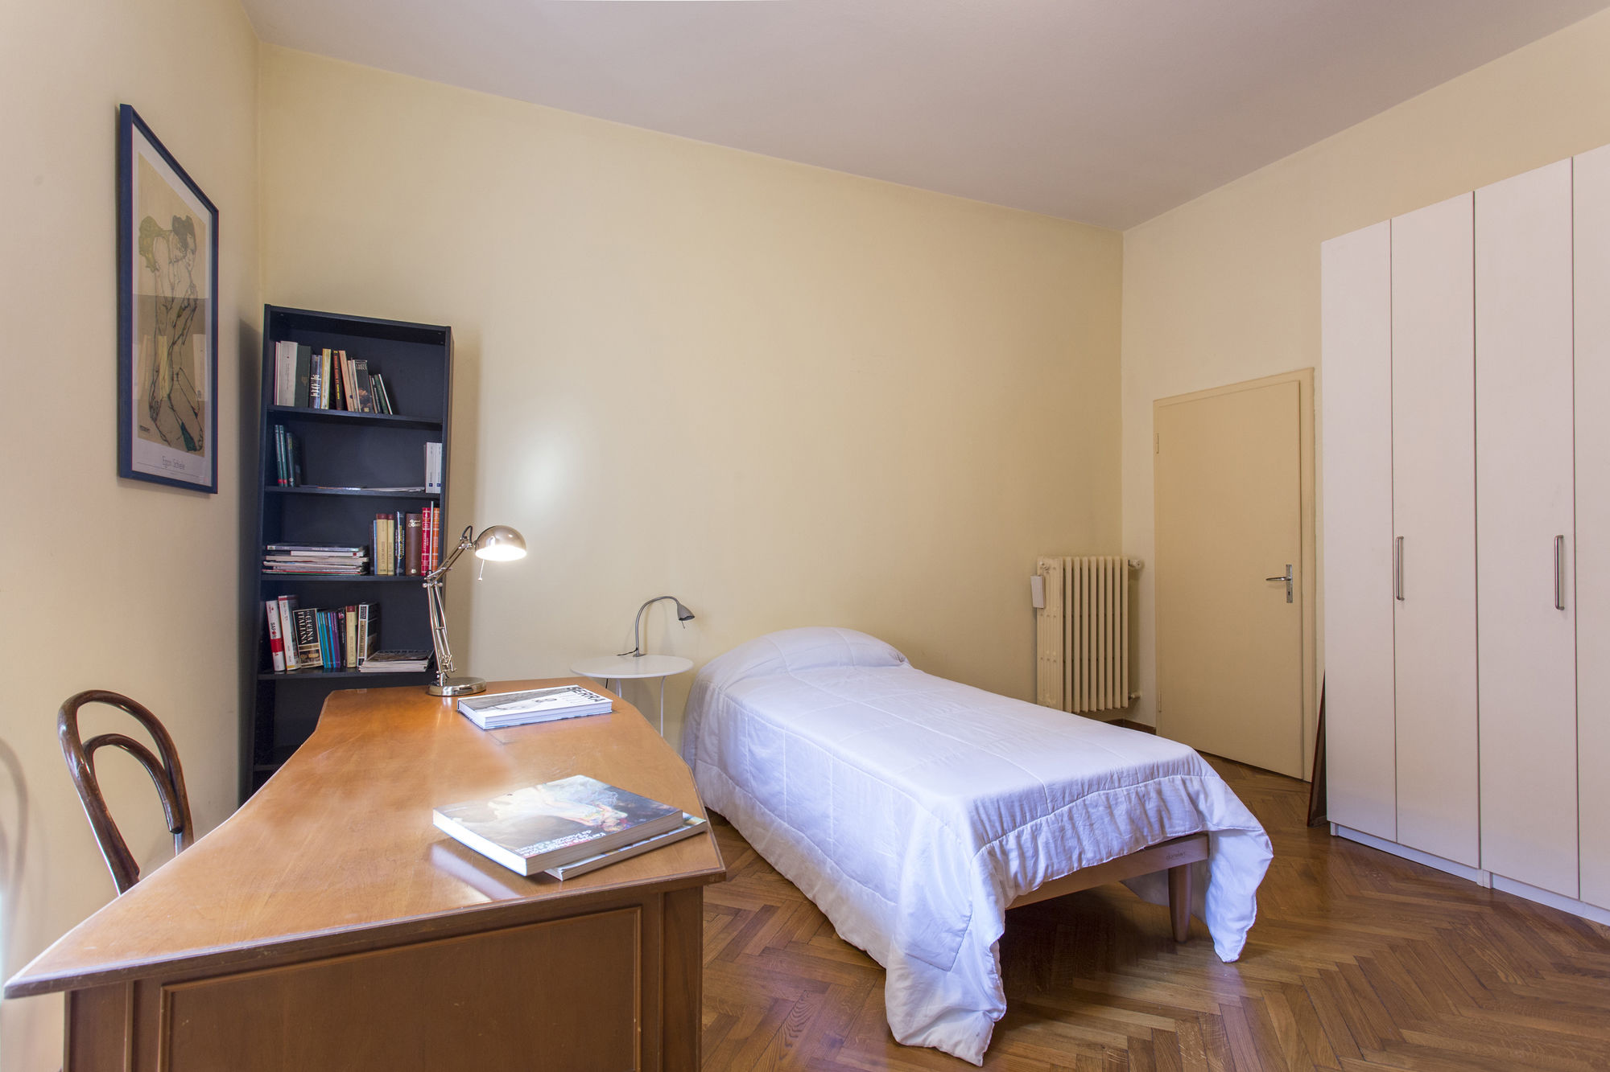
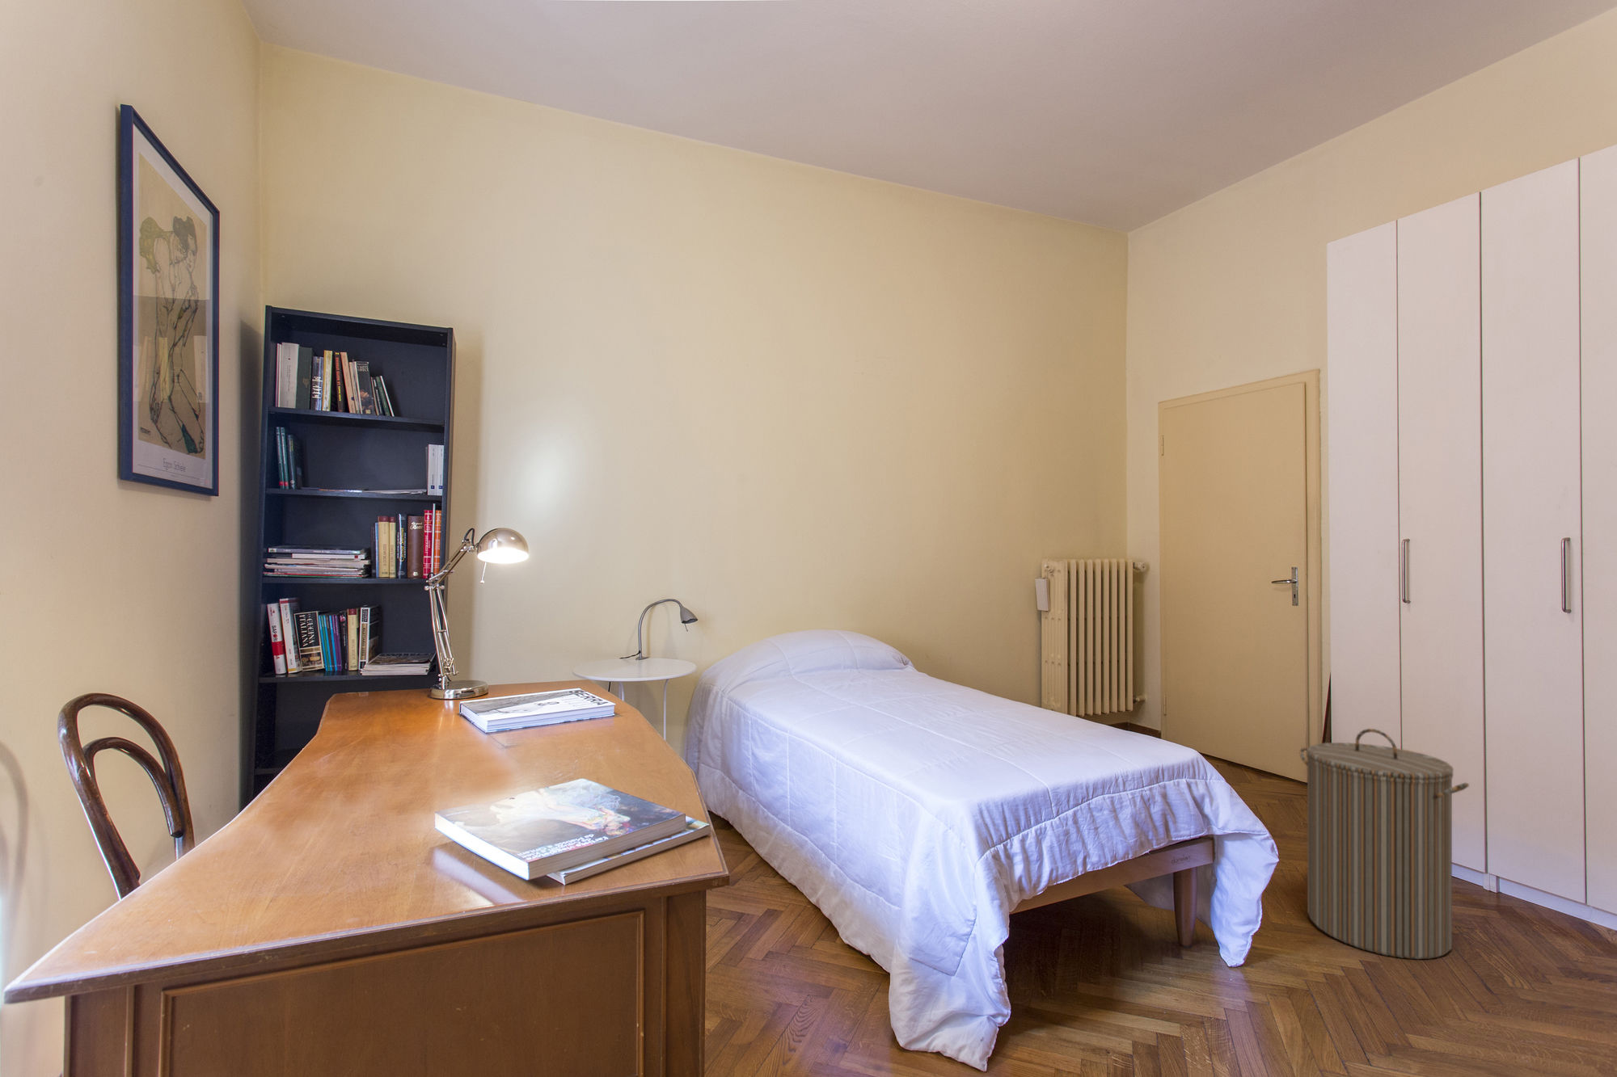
+ laundry hamper (1377, 829)
